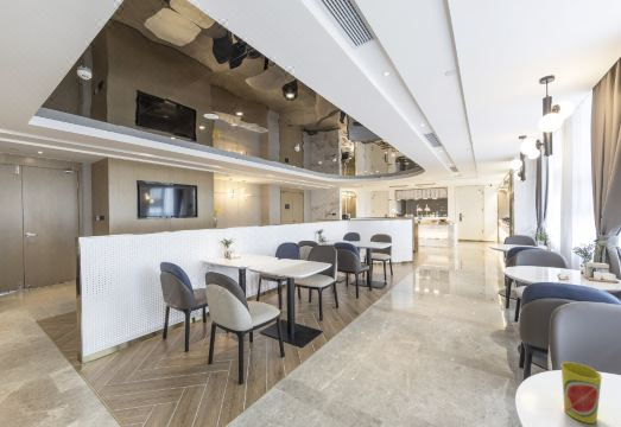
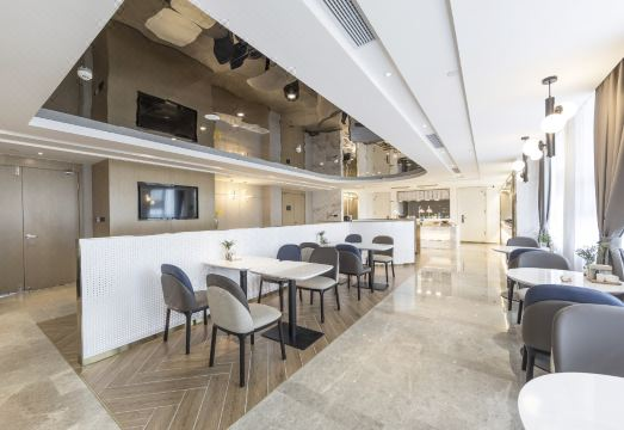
- cup (579, 391)
